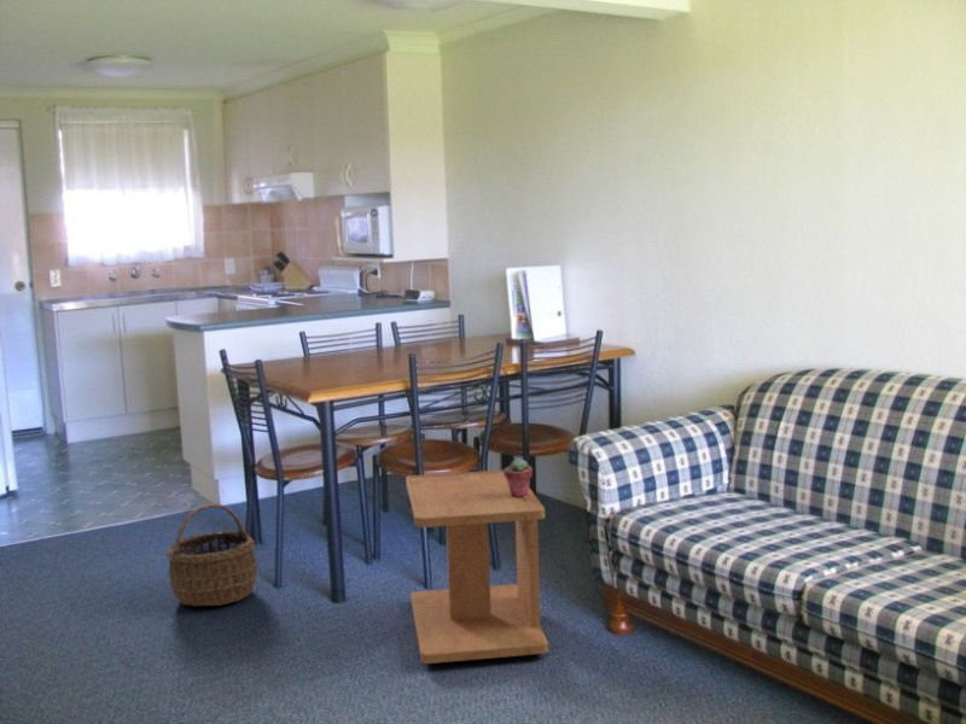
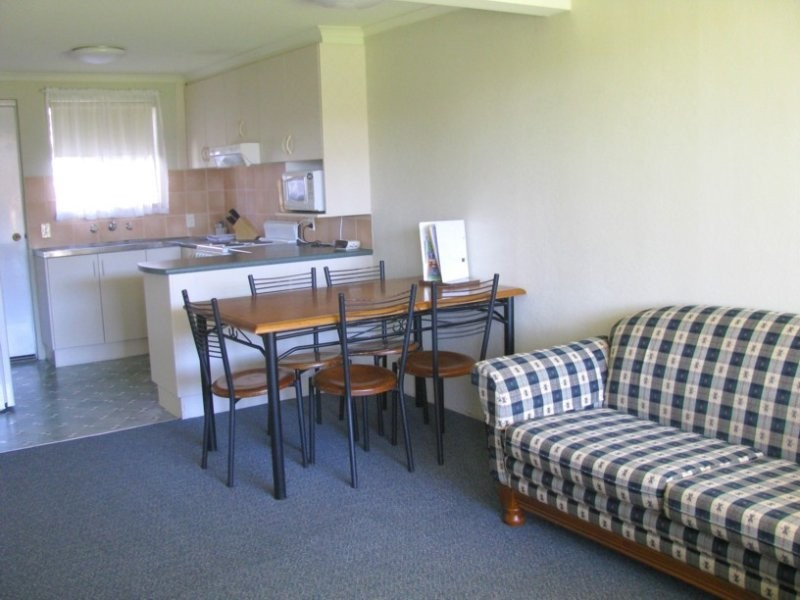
- side table (472, 560)
- wicker basket (211, 550)
- potted succulent (518, 475)
